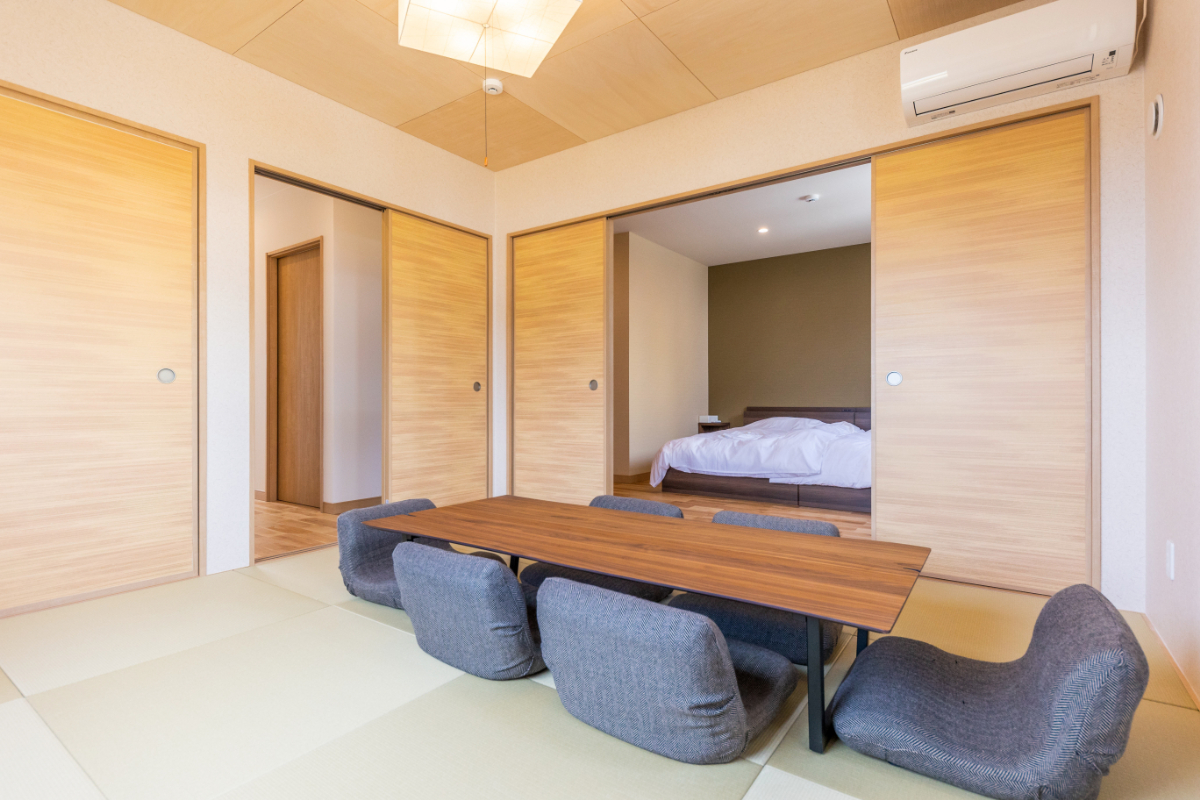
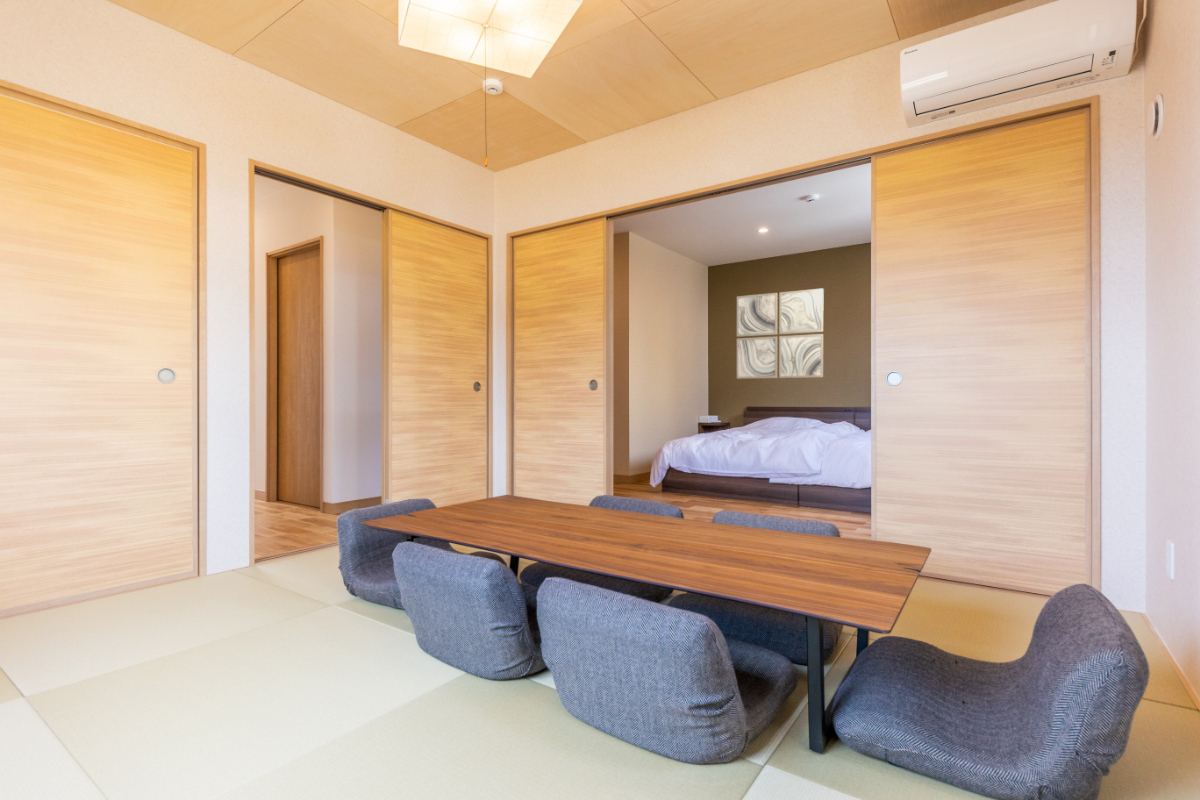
+ wall art (779, 336)
